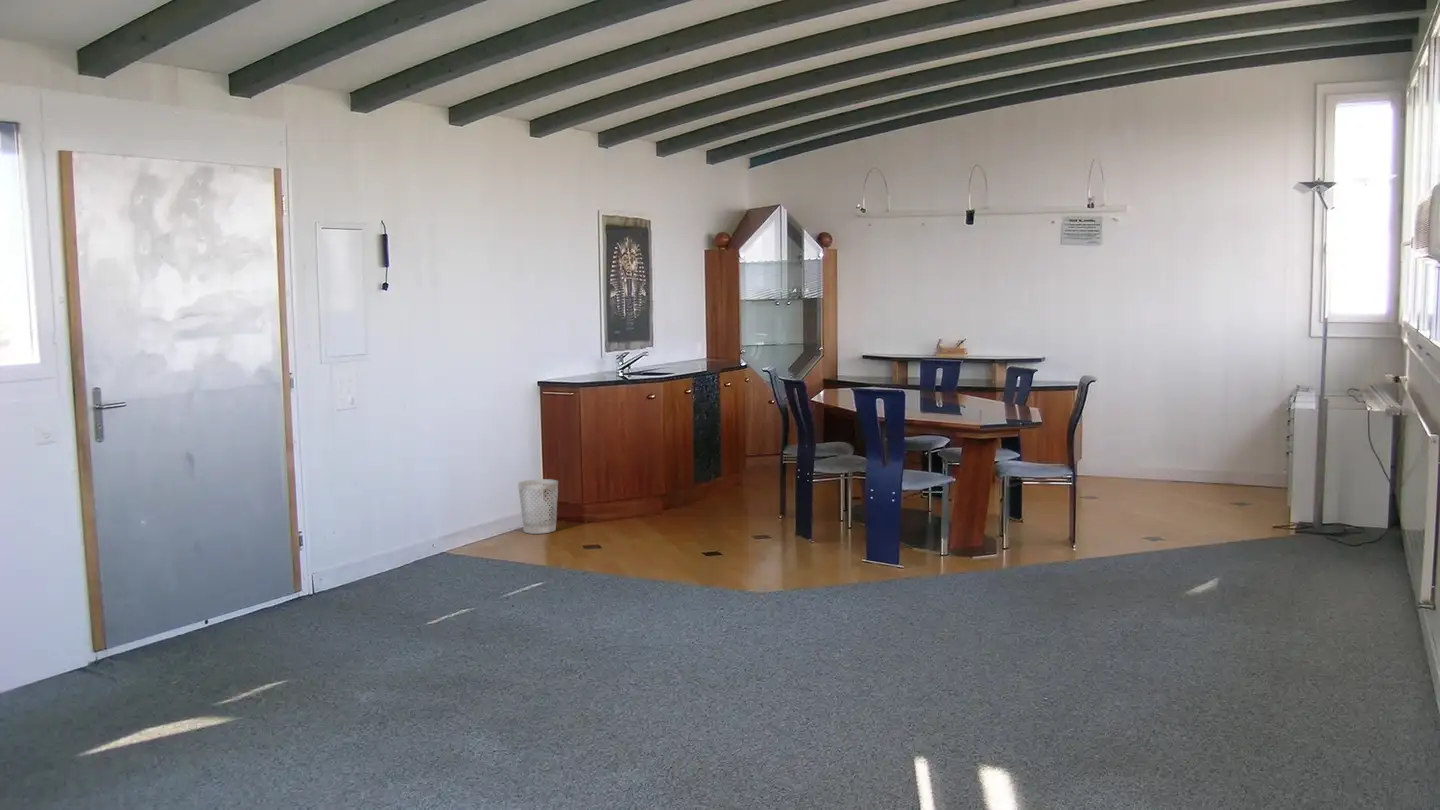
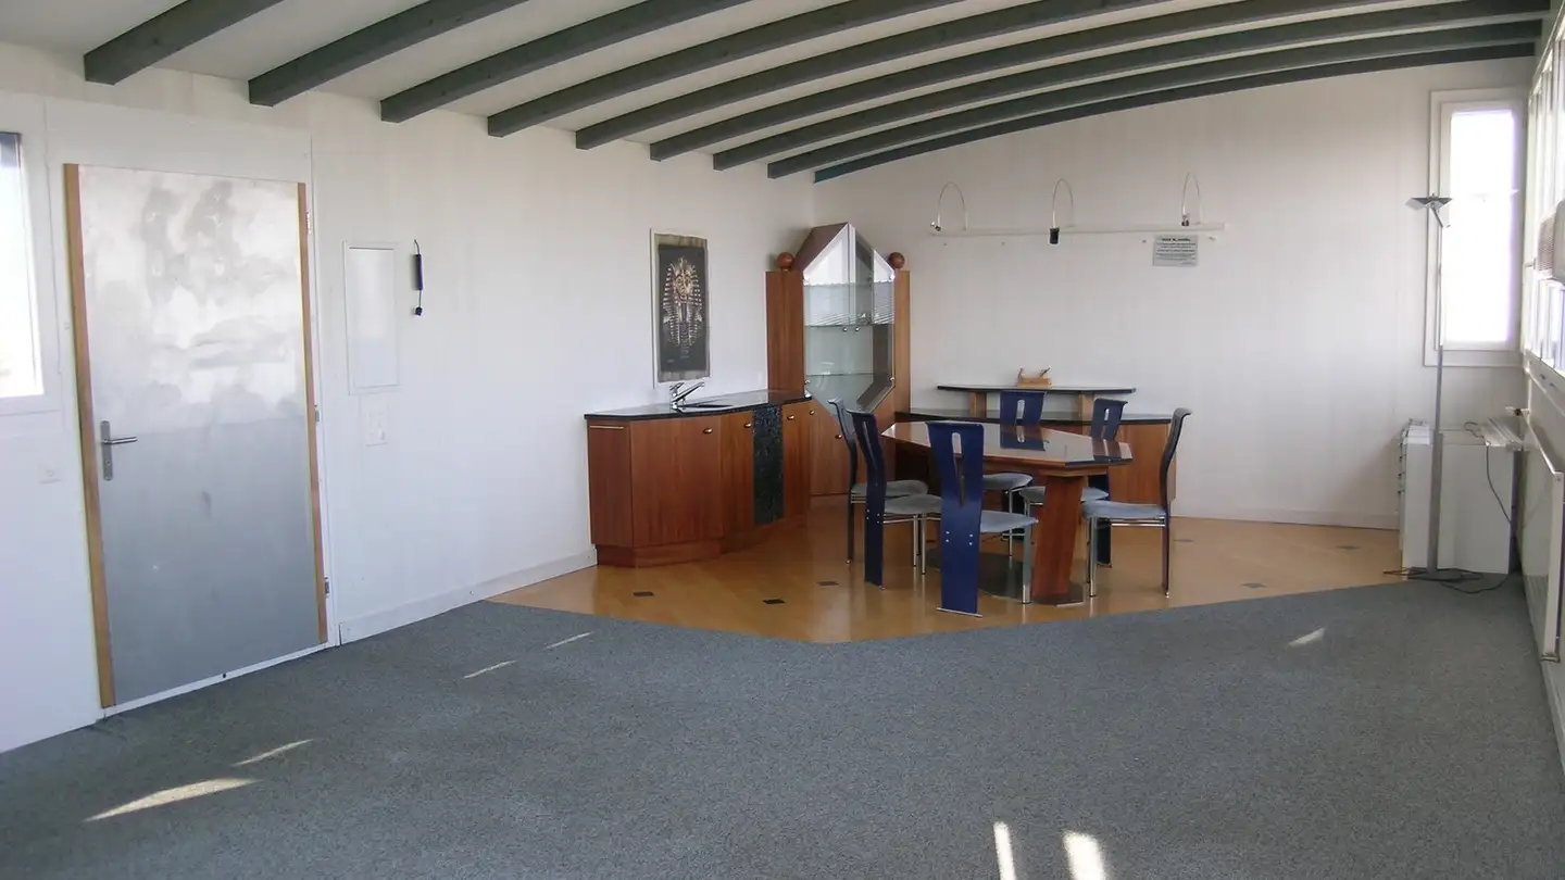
- wastebasket (538, 506)
